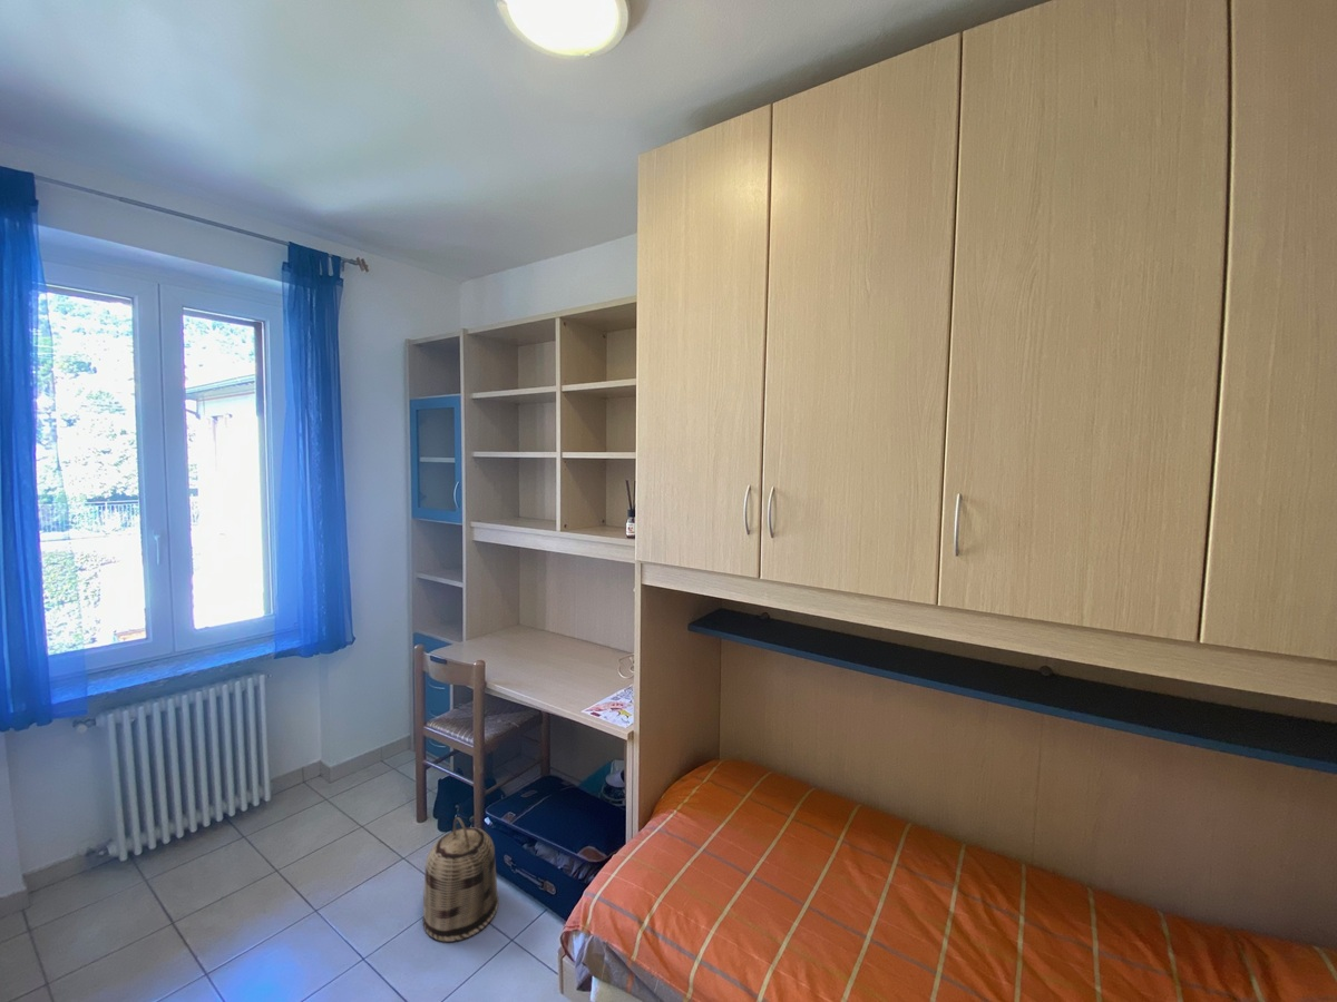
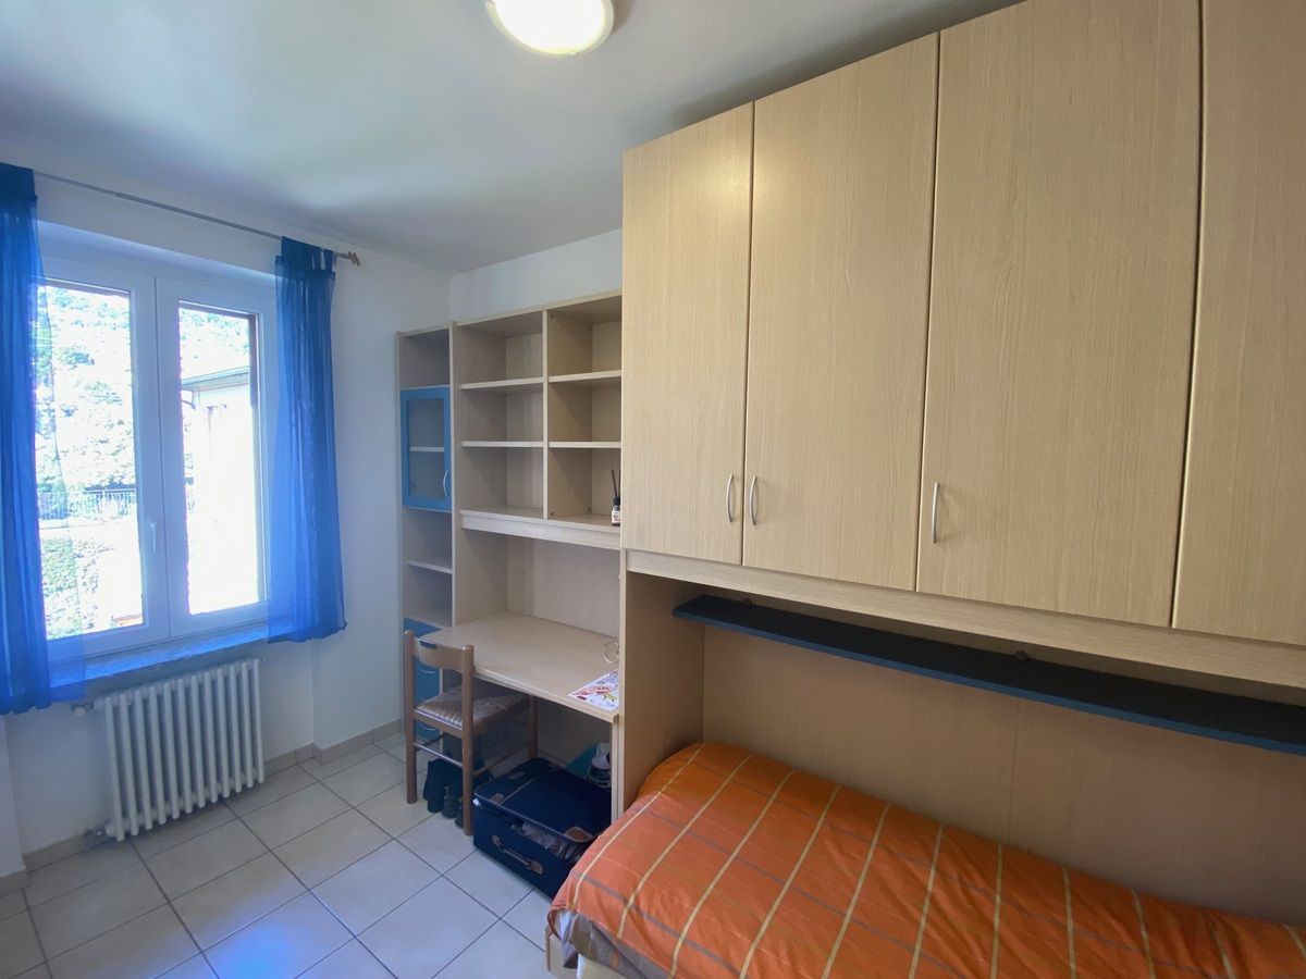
- basket (460, 865)
